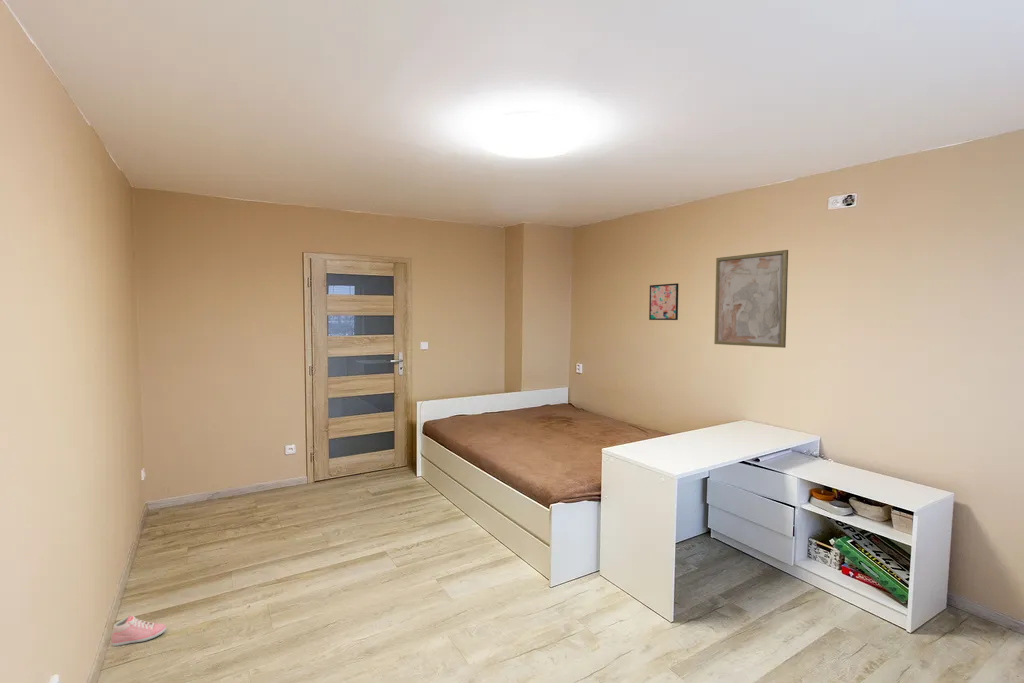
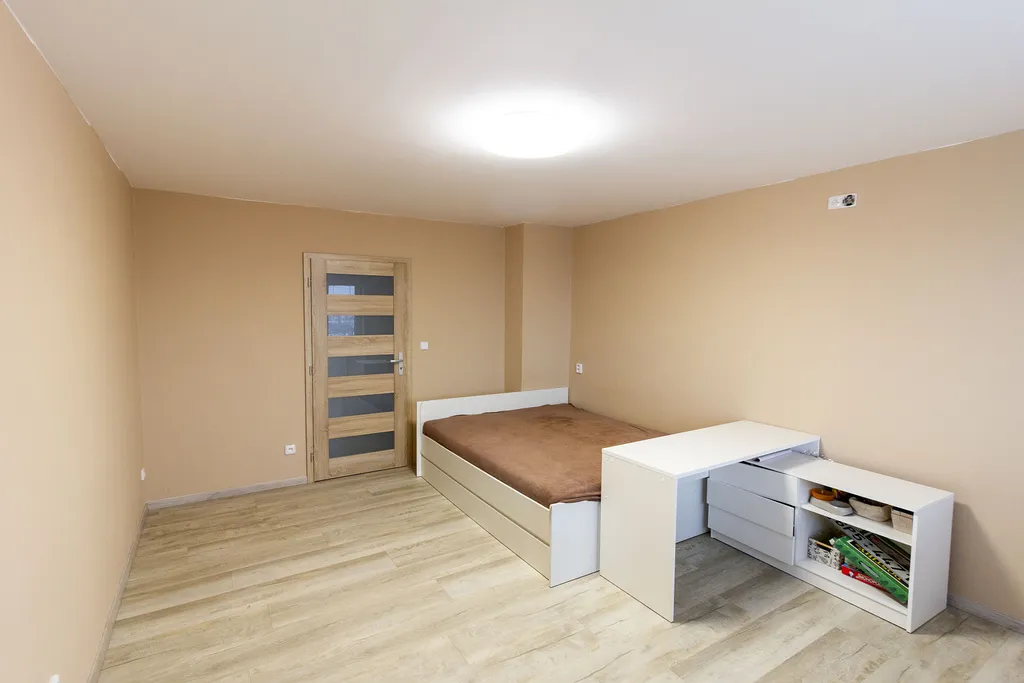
- wall art (748, 300)
- wall art (663, 302)
- sneaker (138, 627)
